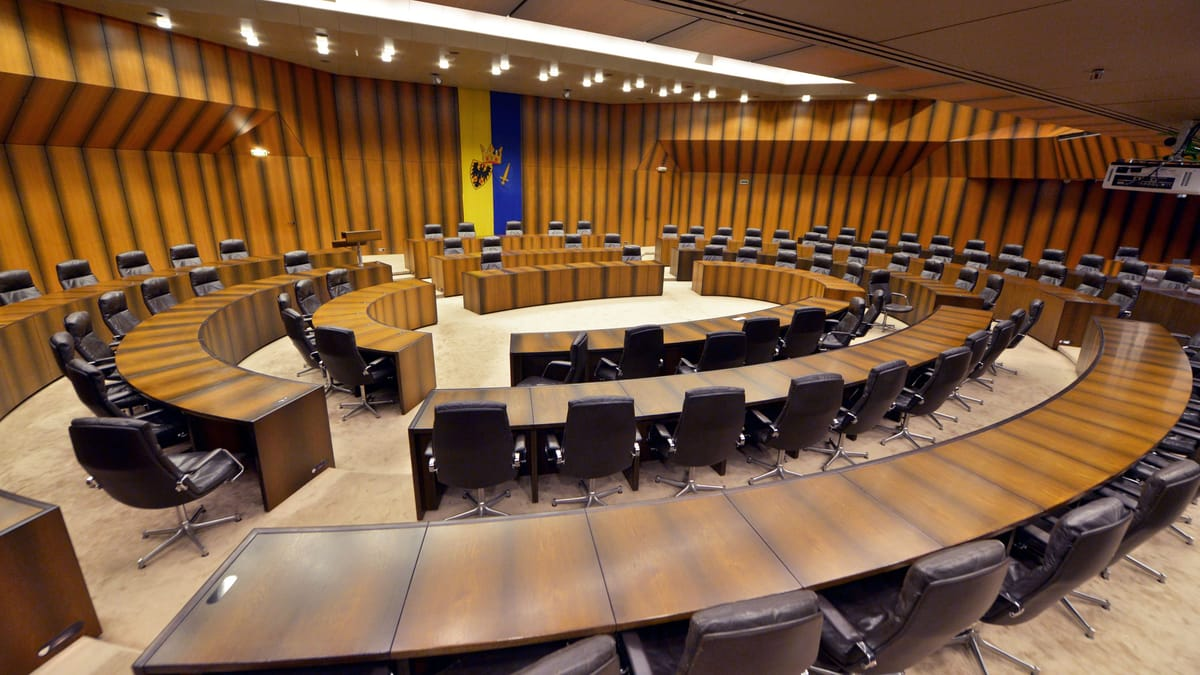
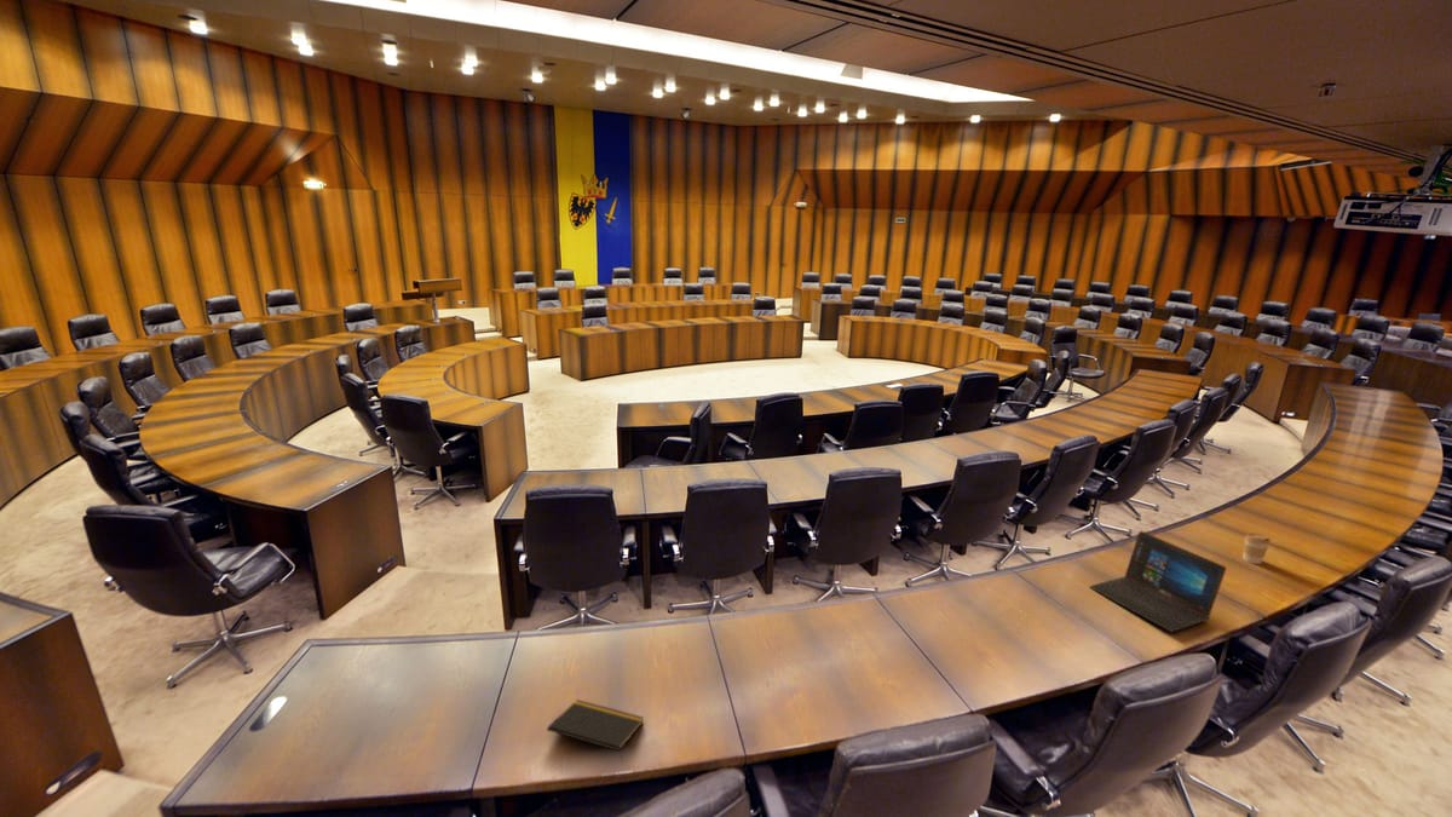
+ coffee cup (1255, 547)
+ notepad (597, 724)
+ laptop (1153, 577)
